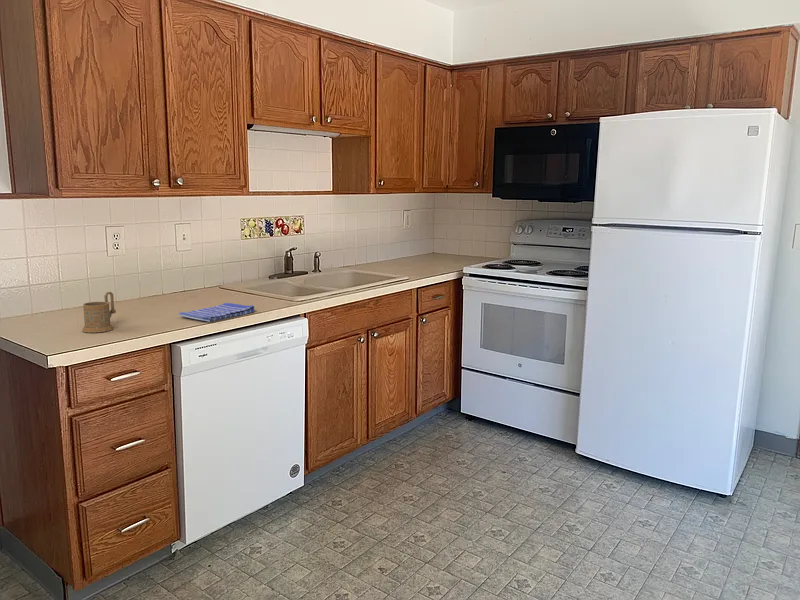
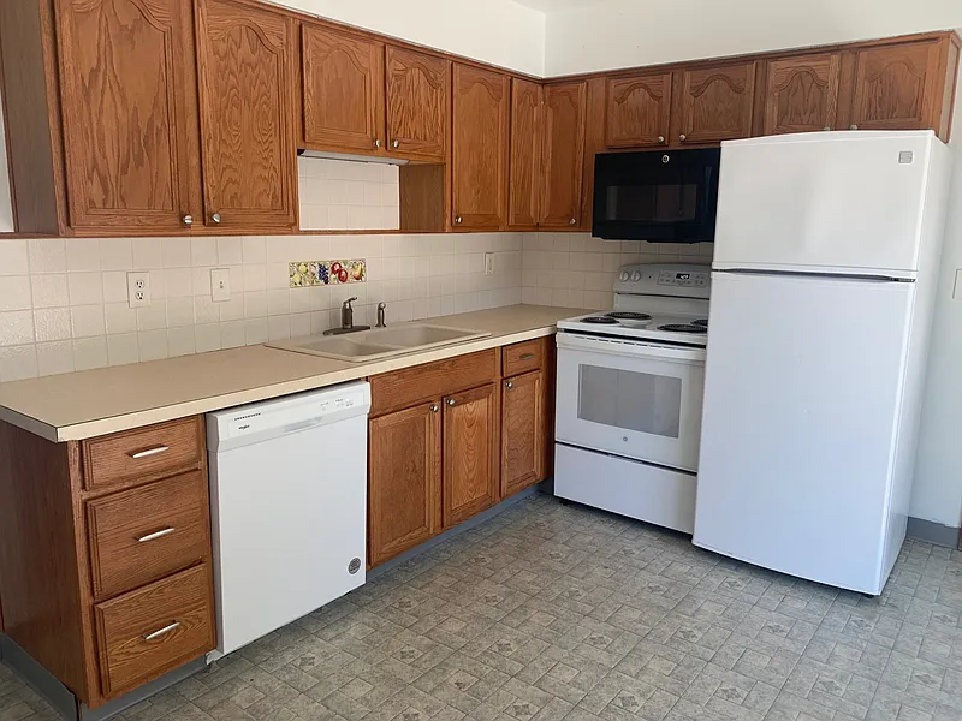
- dish towel (218, 310)
- mug (100, 311)
